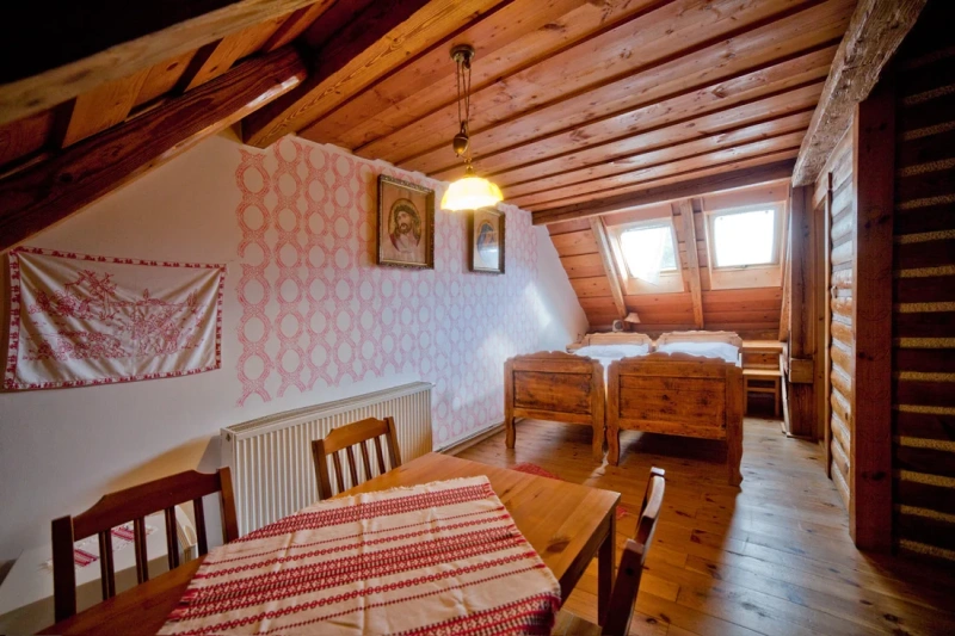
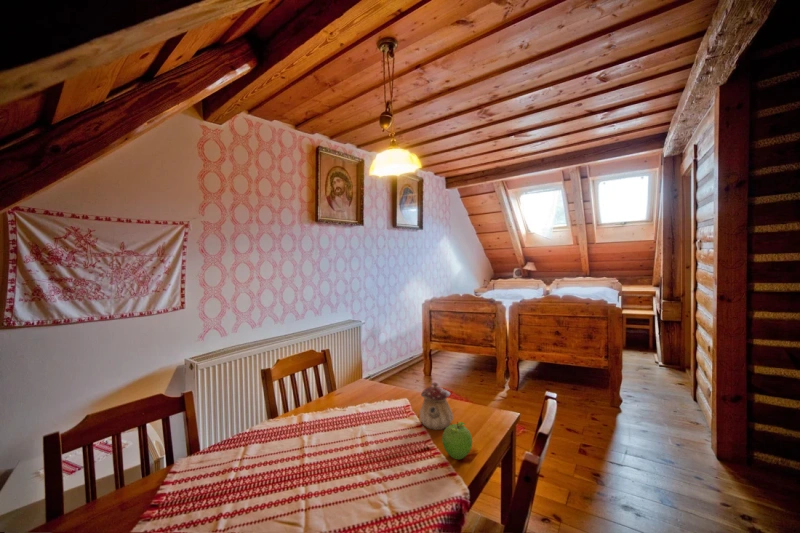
+ teapot (436, 401)
+ fruit (457, 439)
